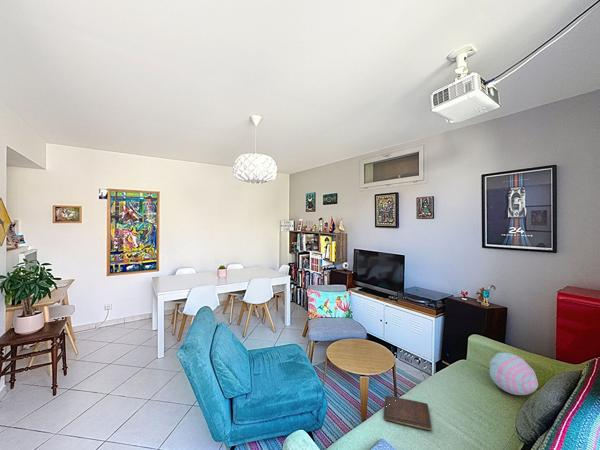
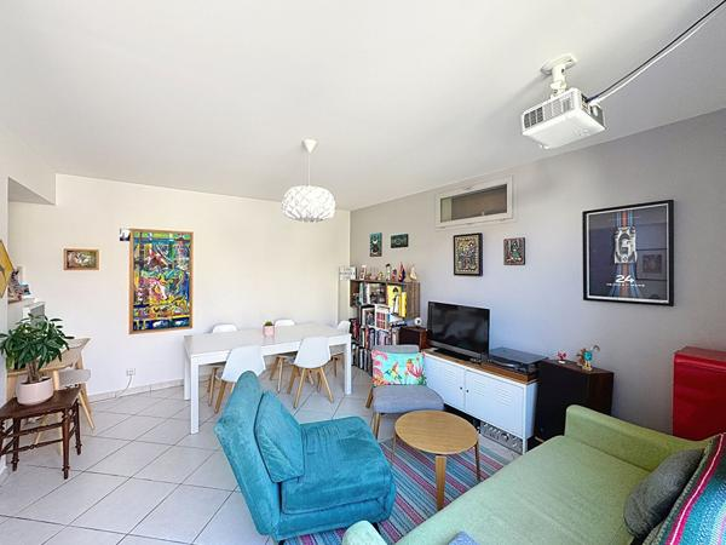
- cushion (512, 373)
- book (406, 411)
